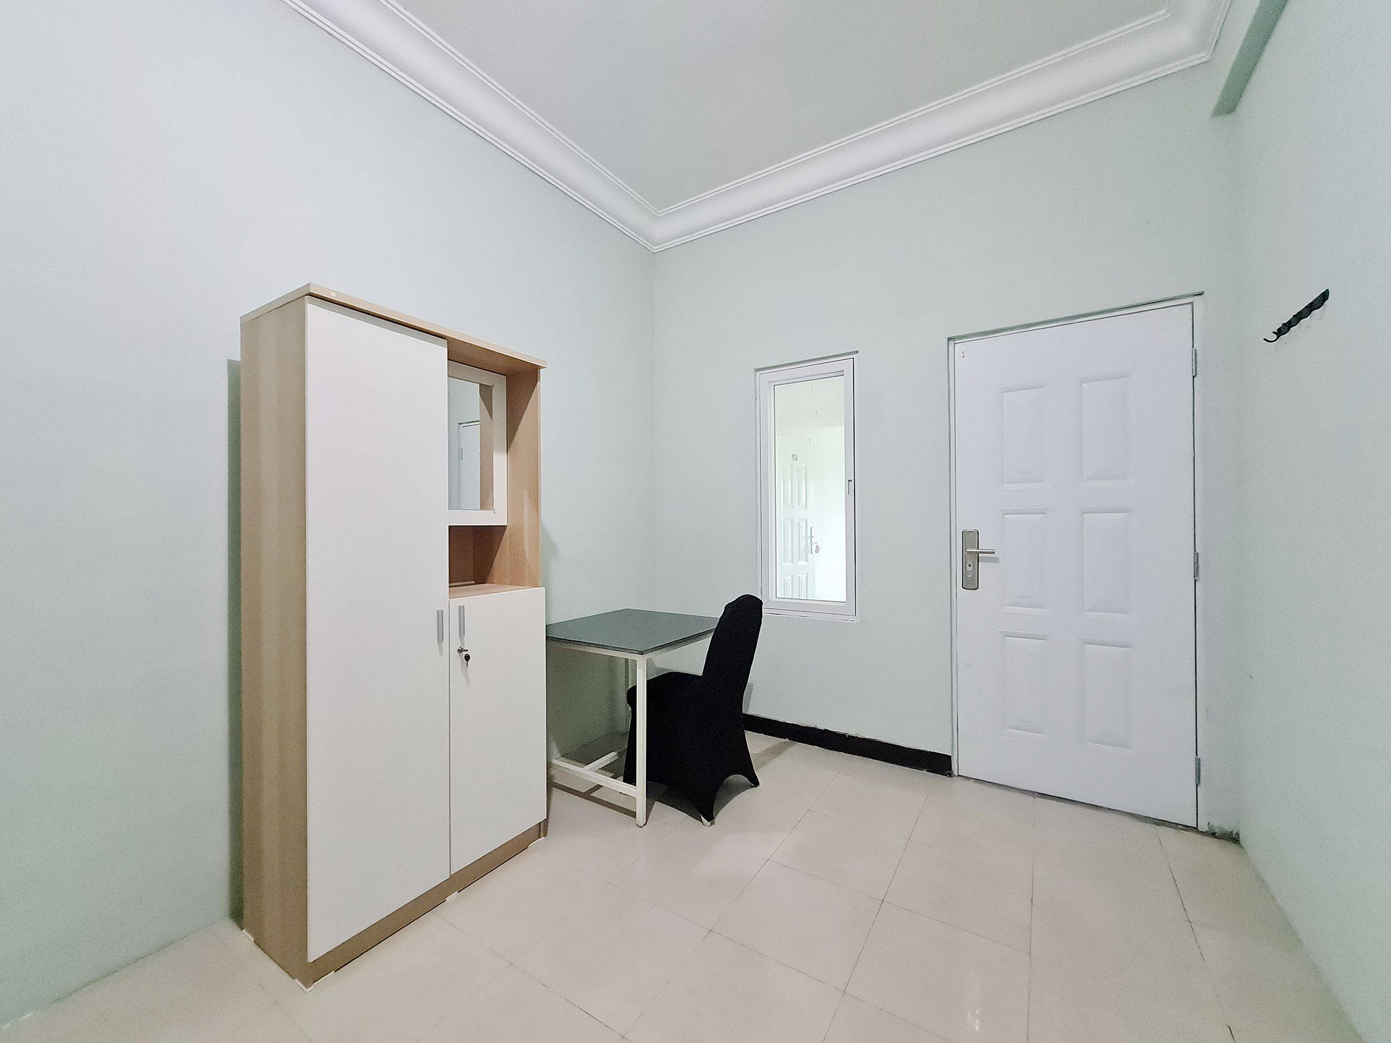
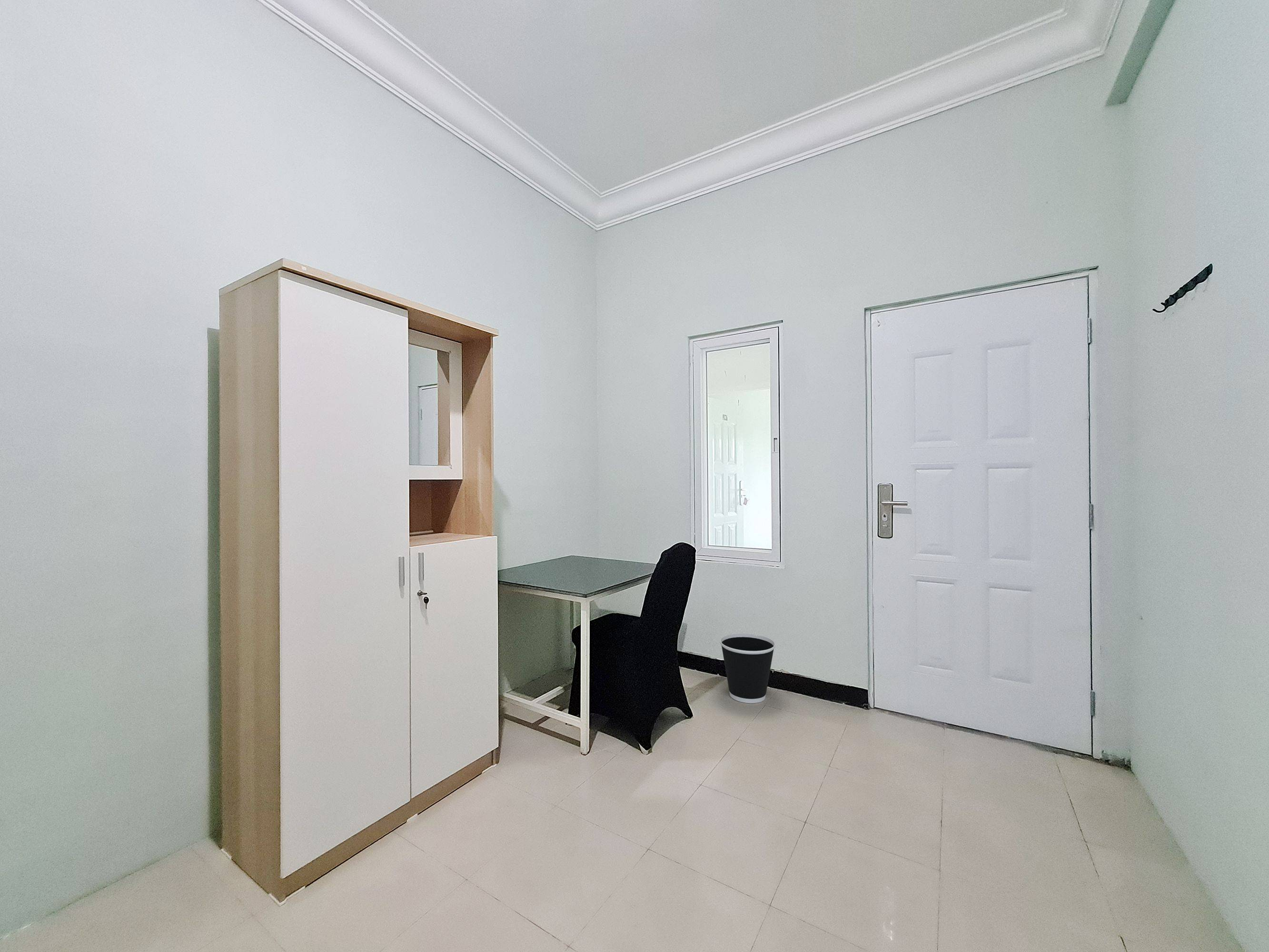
+ wastebasket (747, 668)
